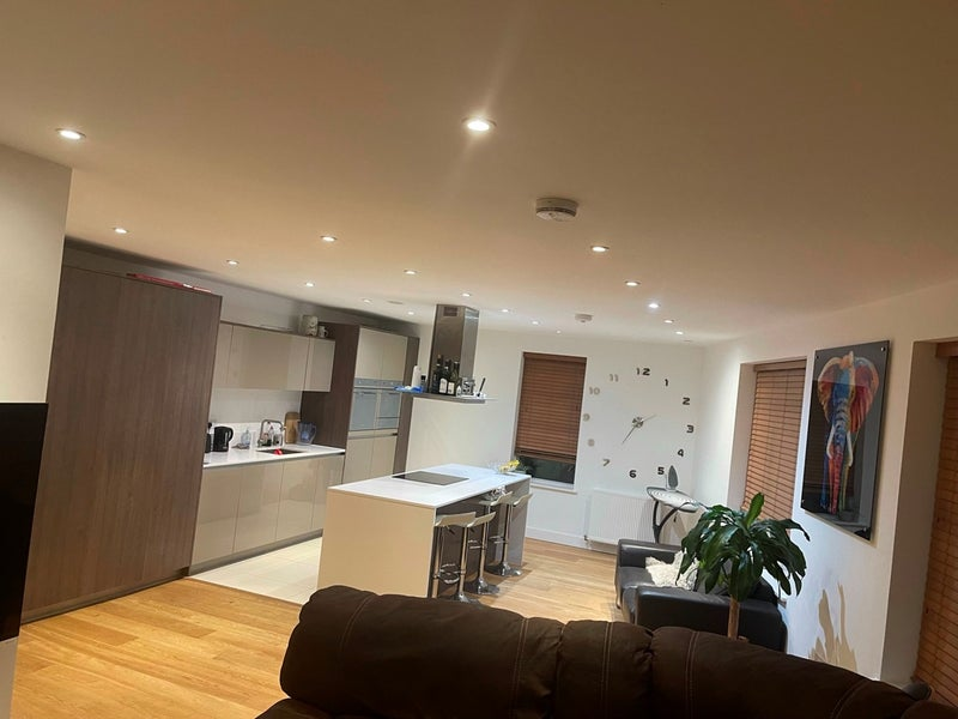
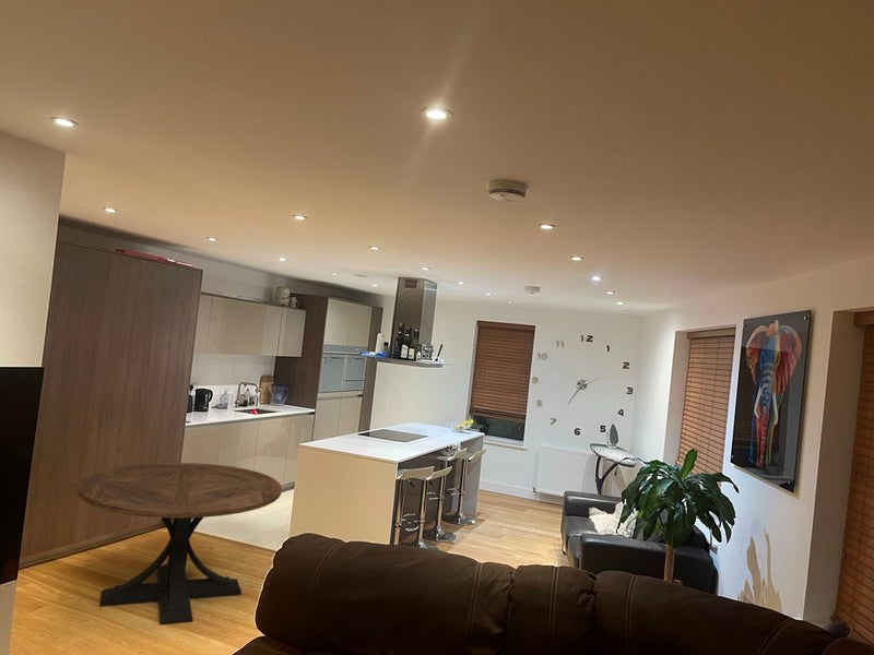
+ round table (179, 538)
